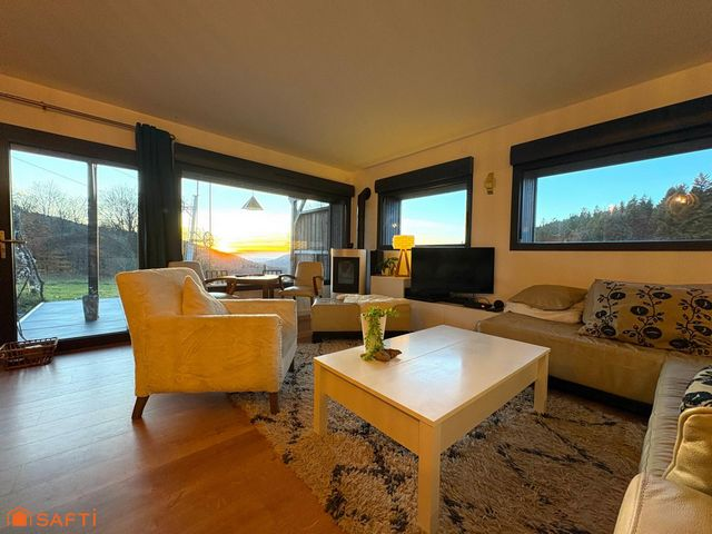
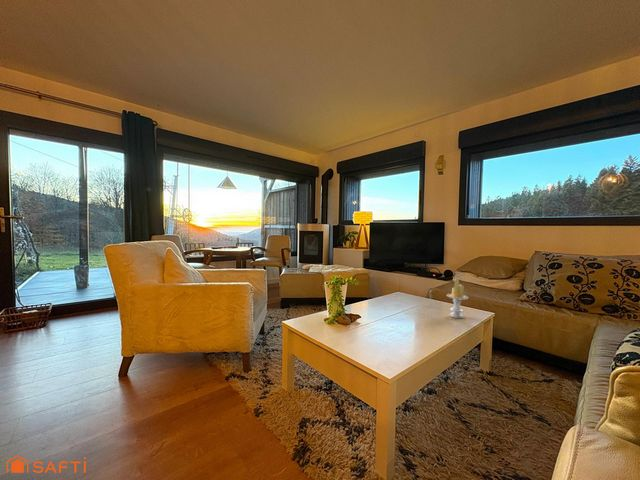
+ candle (457, 297)
